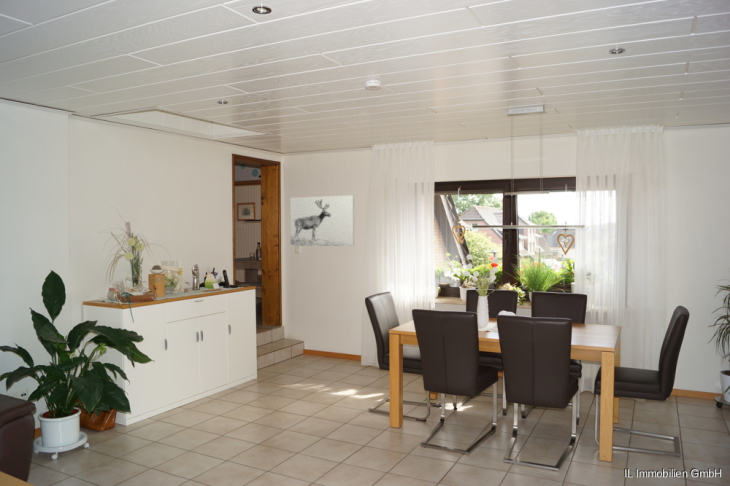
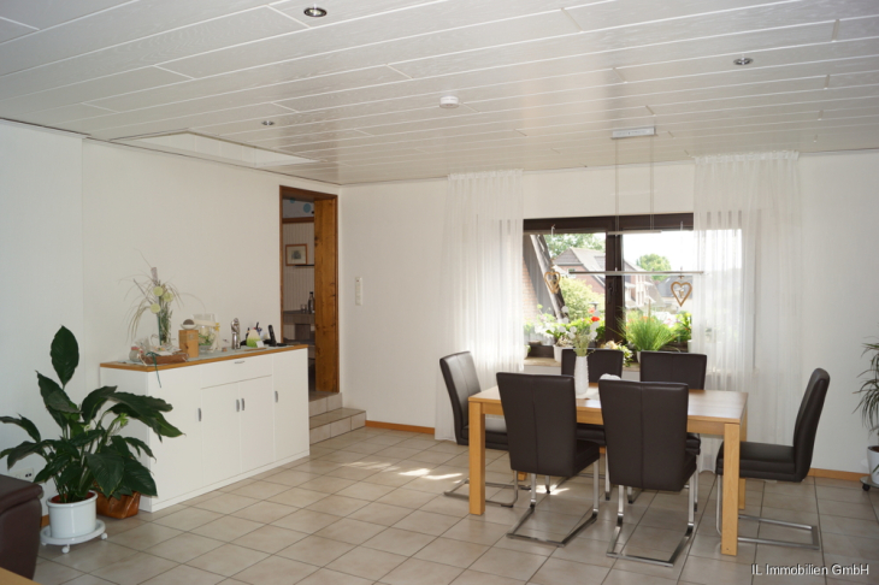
- wall art (321, 221)
